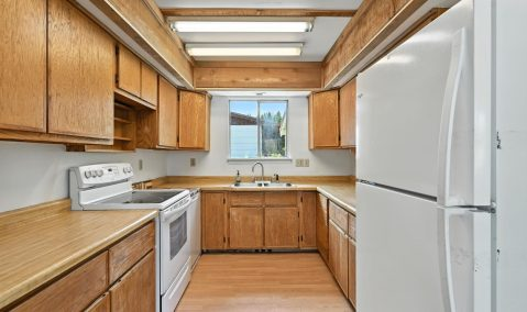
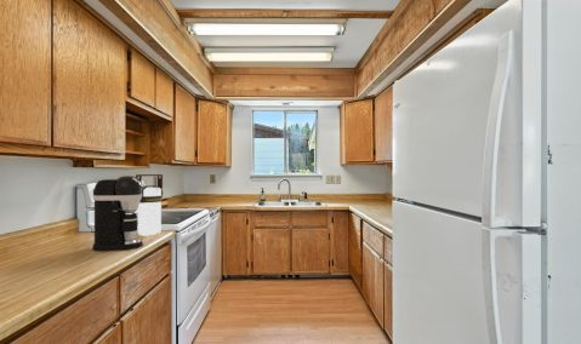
+ canister (149, 203)
+ coffee maker (118, 211)
